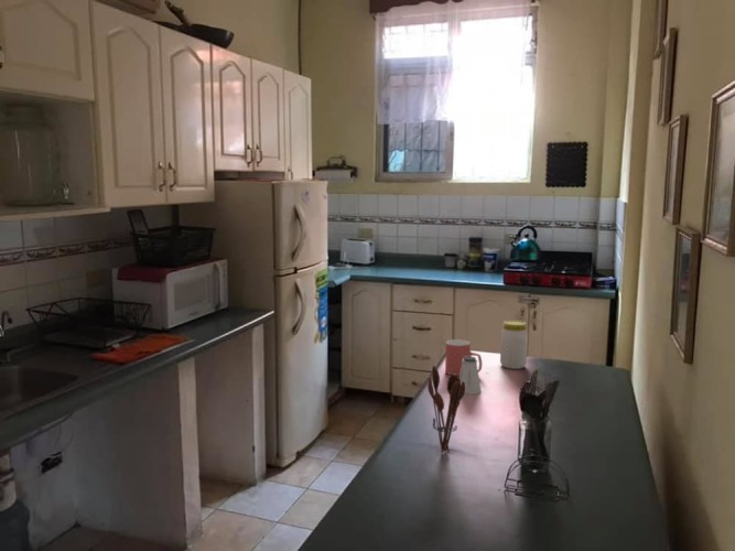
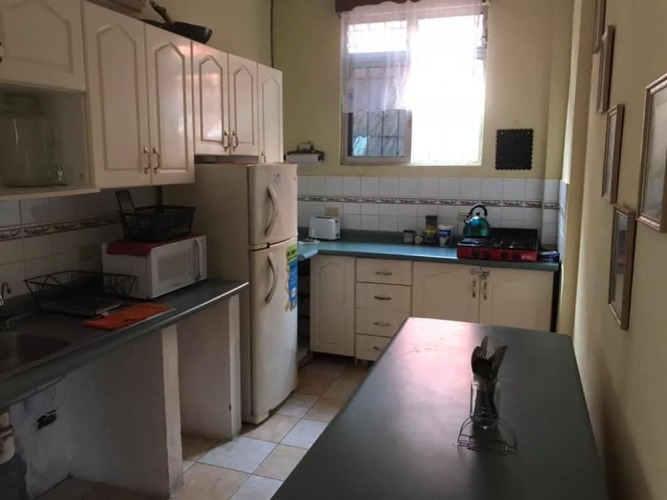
- saltshaker (468, 374)
- mug (463, 358)
- jar (514, 344)
- utensil holder (442, 409)
